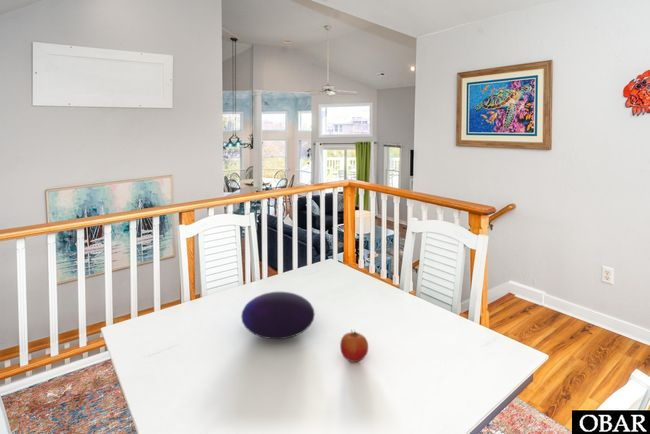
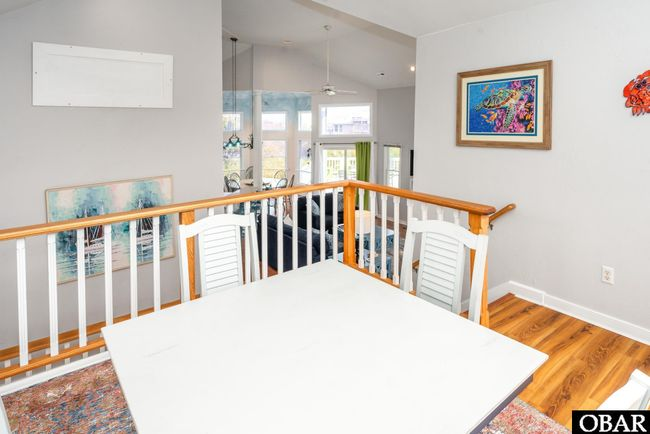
- decorative orb (278, 314)
- fruit (354, 344)
